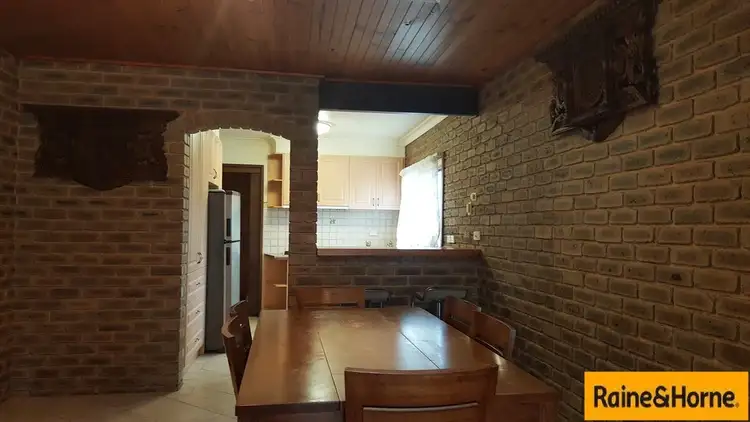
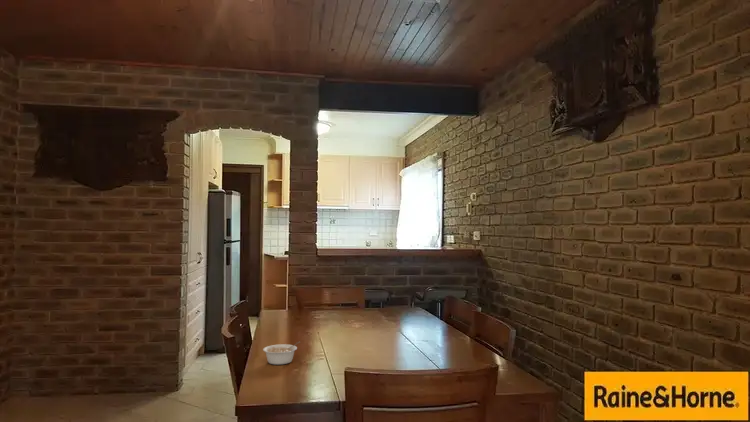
+ legume (280, 353)
